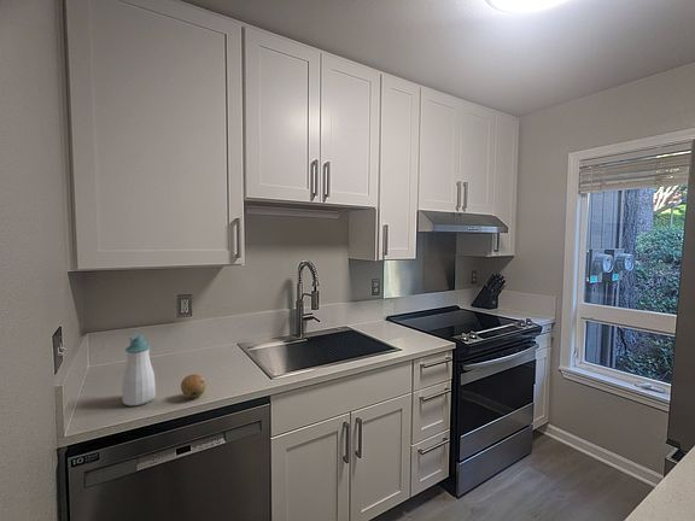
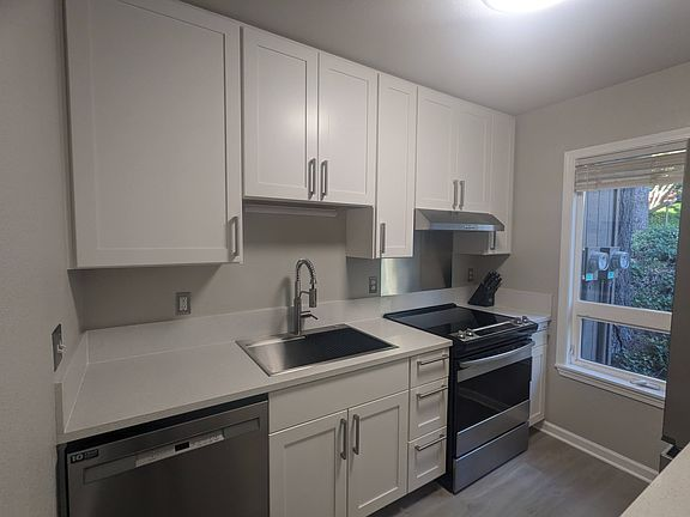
- soap bottle (138, 367)
- fruit (193, 386)
